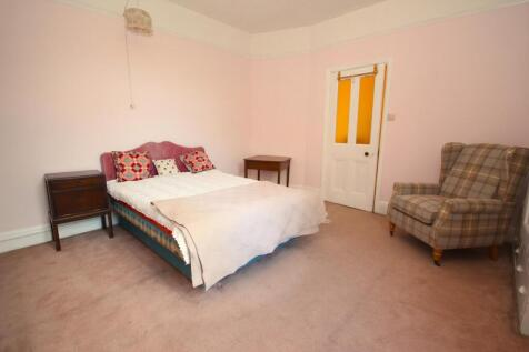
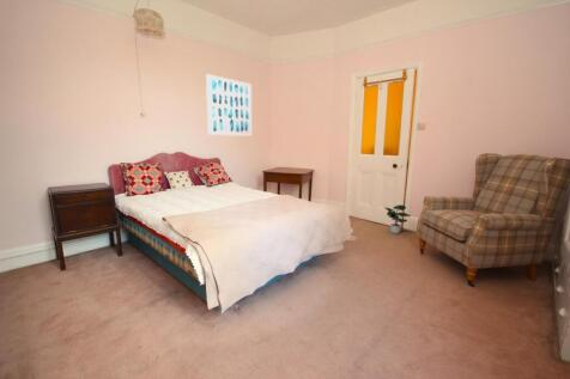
+ wall art (230, 108)
+ potted plant (398, 219)
